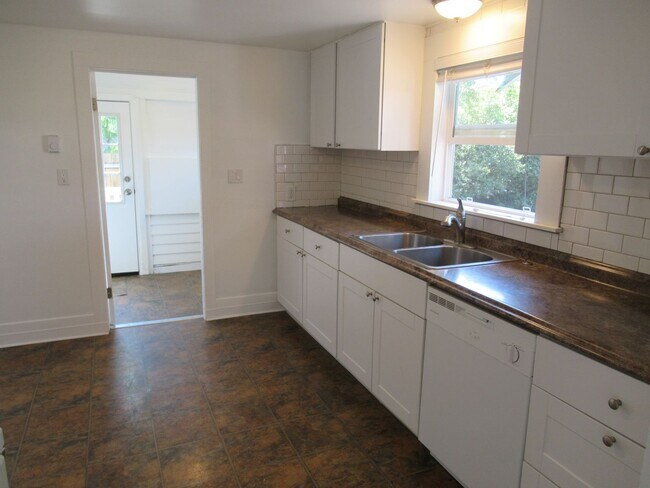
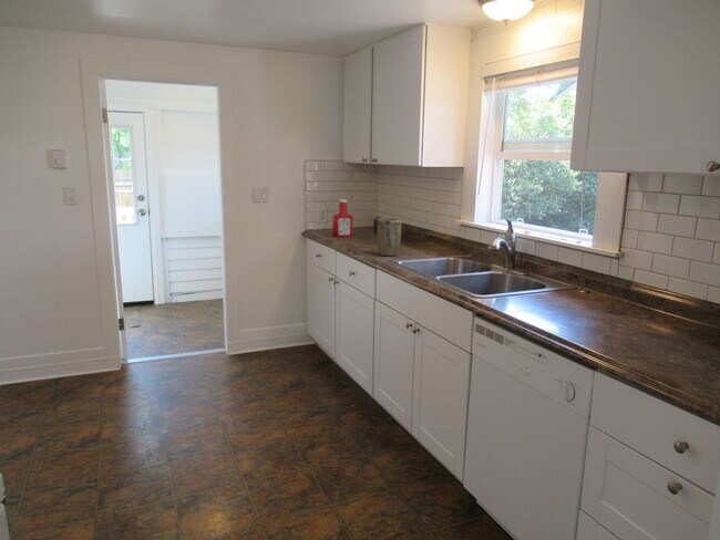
+ soap bottle (342, 217)
+ plant pot (388, 237)
